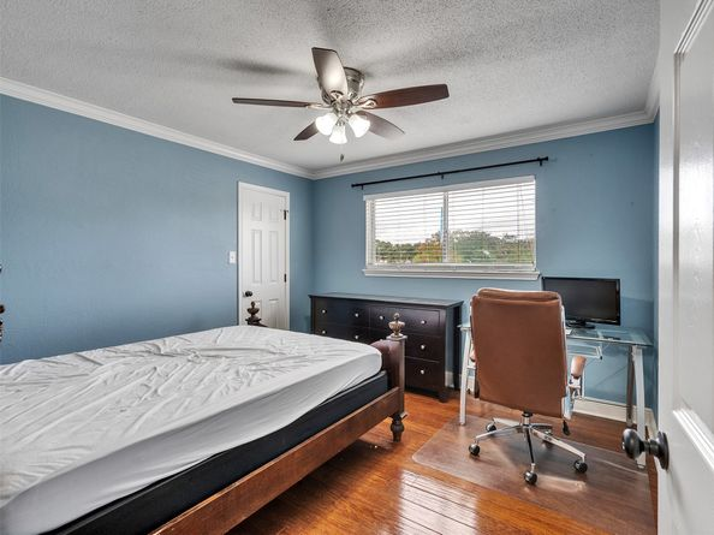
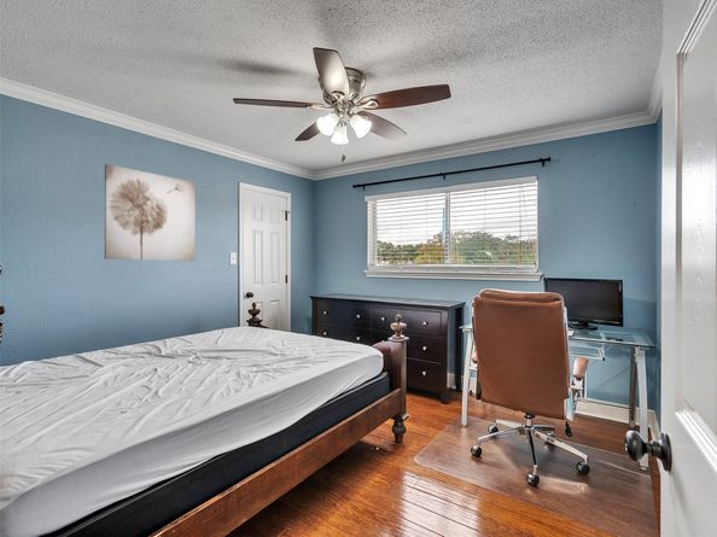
+ wall art (153, 216)
